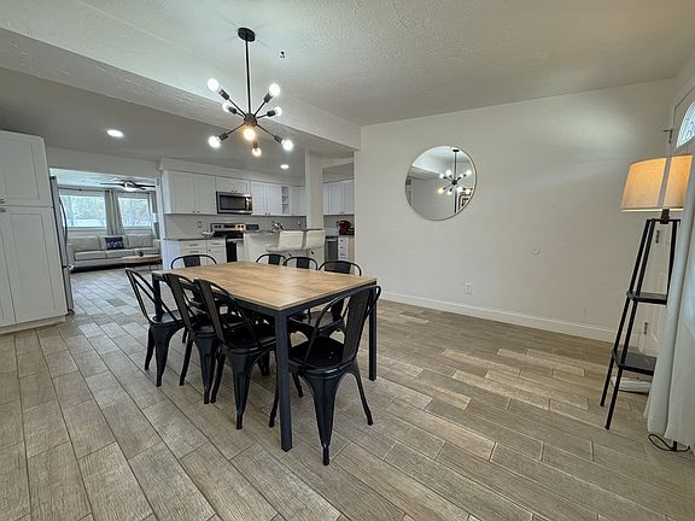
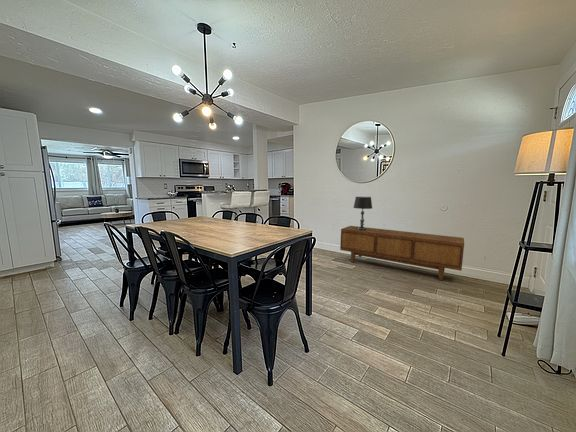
+ table lamp (362, 213)
+ sideboard (396, 250)
